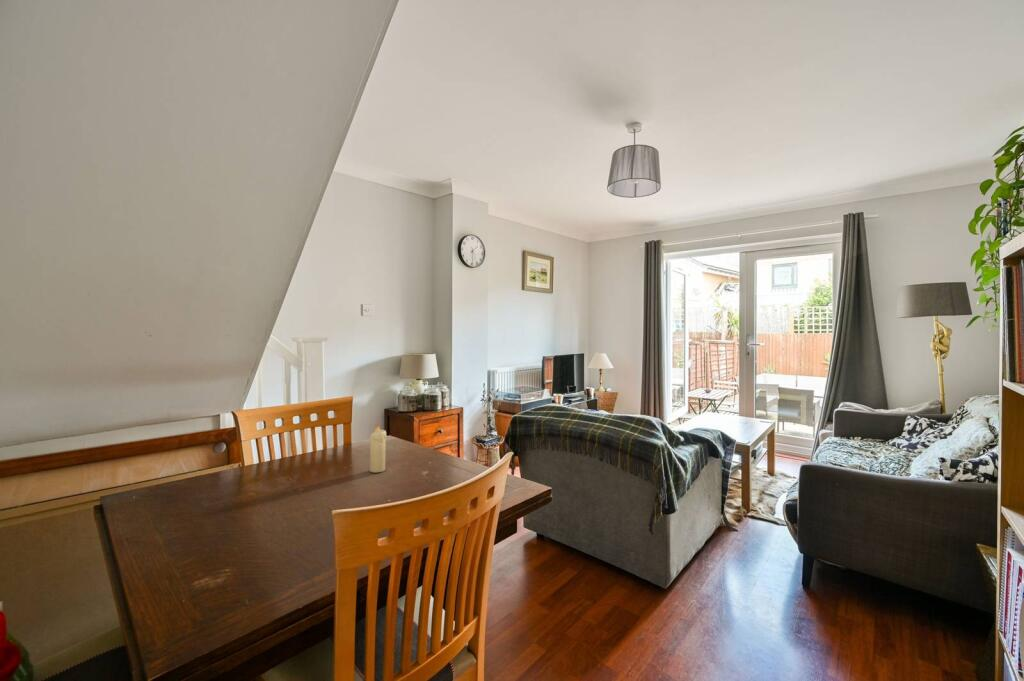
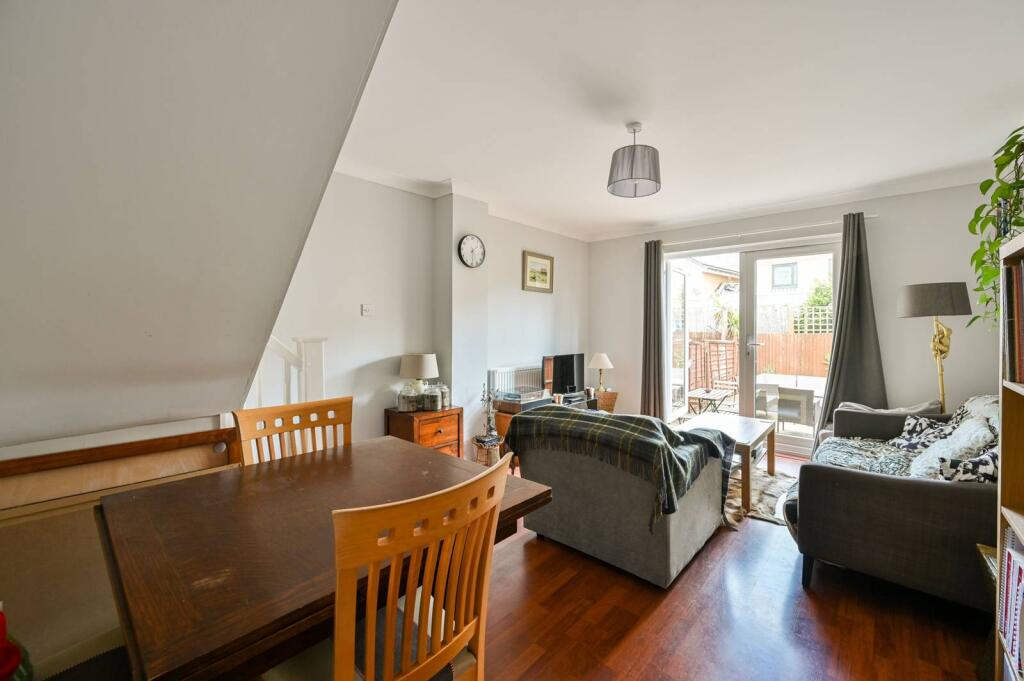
- candle (377, 446)
